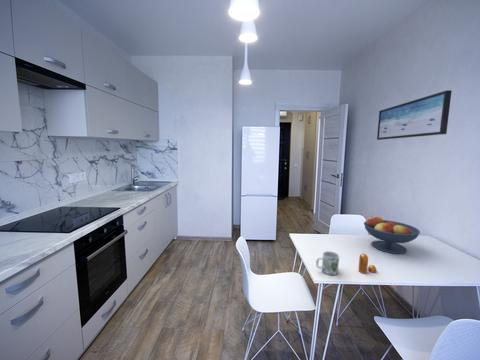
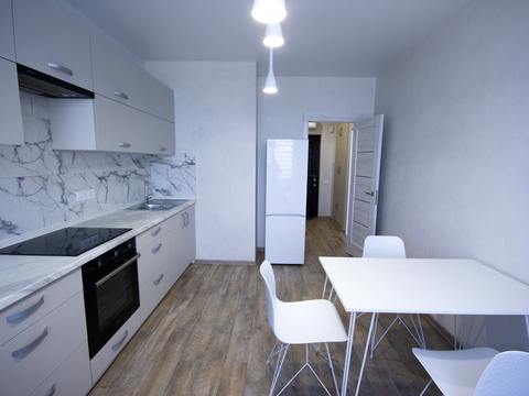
- fruit bowl (389, 233)
- mug (327, 263)
- pepper shaker (367, 262)
- wall art (406, 120)
